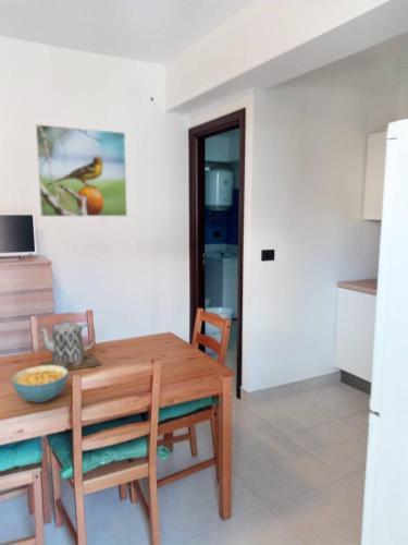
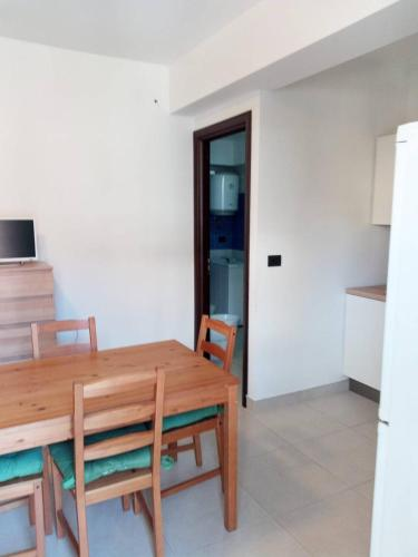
- cereal bowl (40, 387)
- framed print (84, 173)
- teapot (69, 341)
